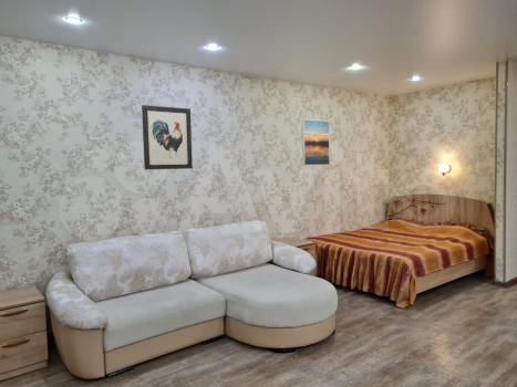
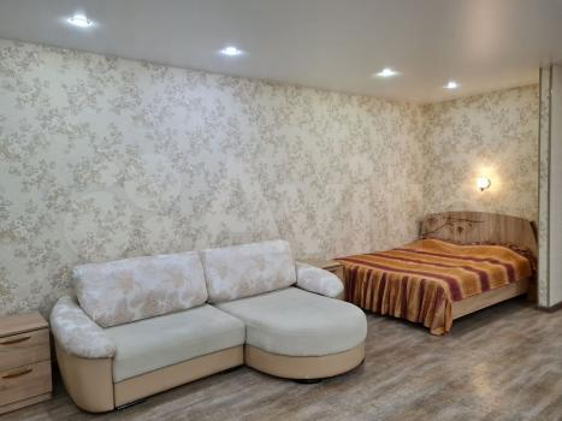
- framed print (316, 143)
- wall art (167, 138)
